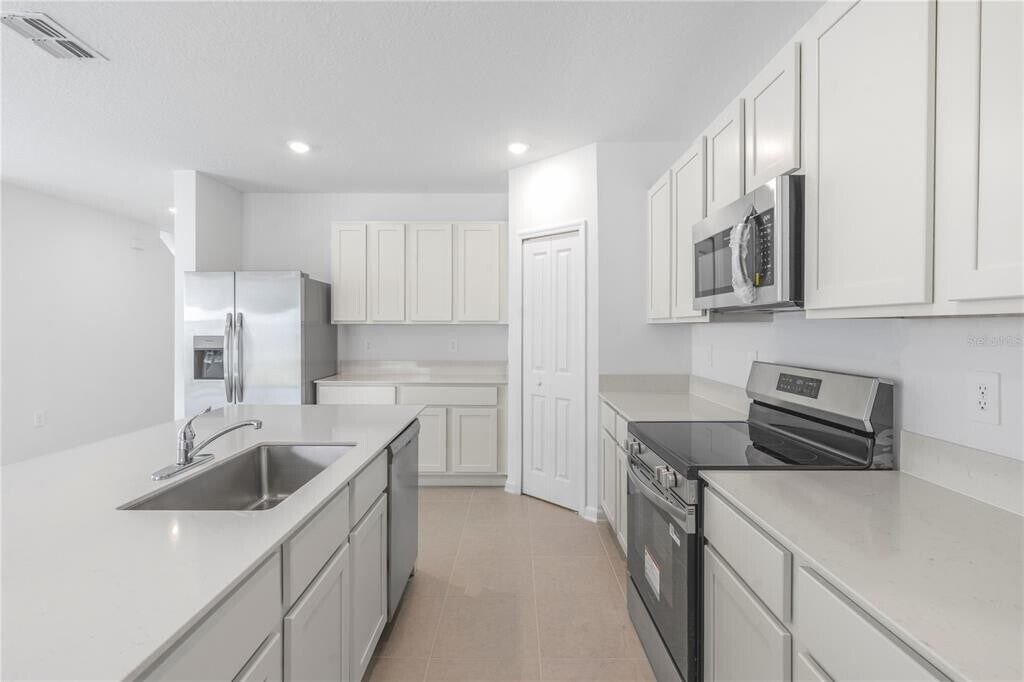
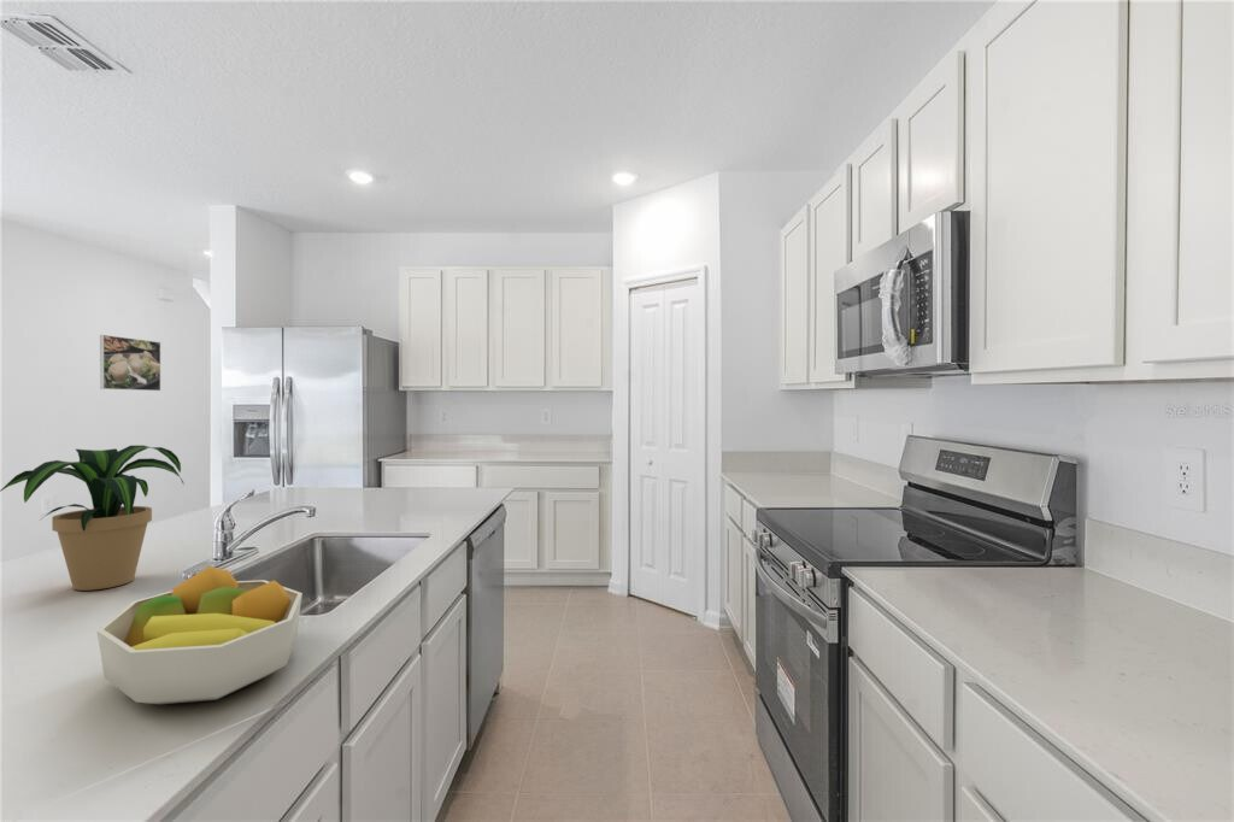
+ fruit bowl (208, 626)
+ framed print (131, 364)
+ potted plant (105, 515)
